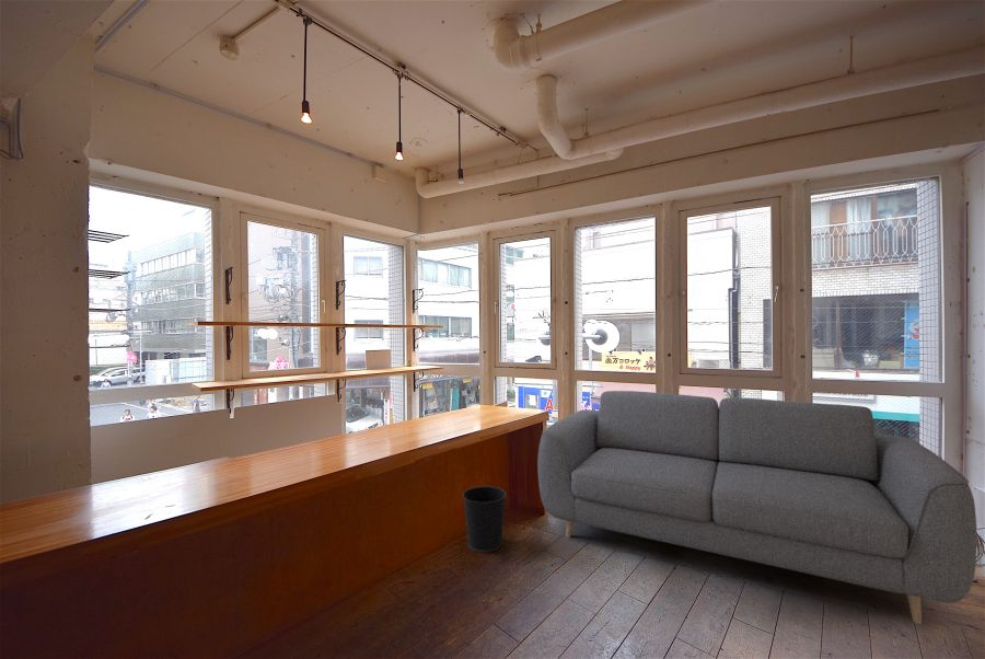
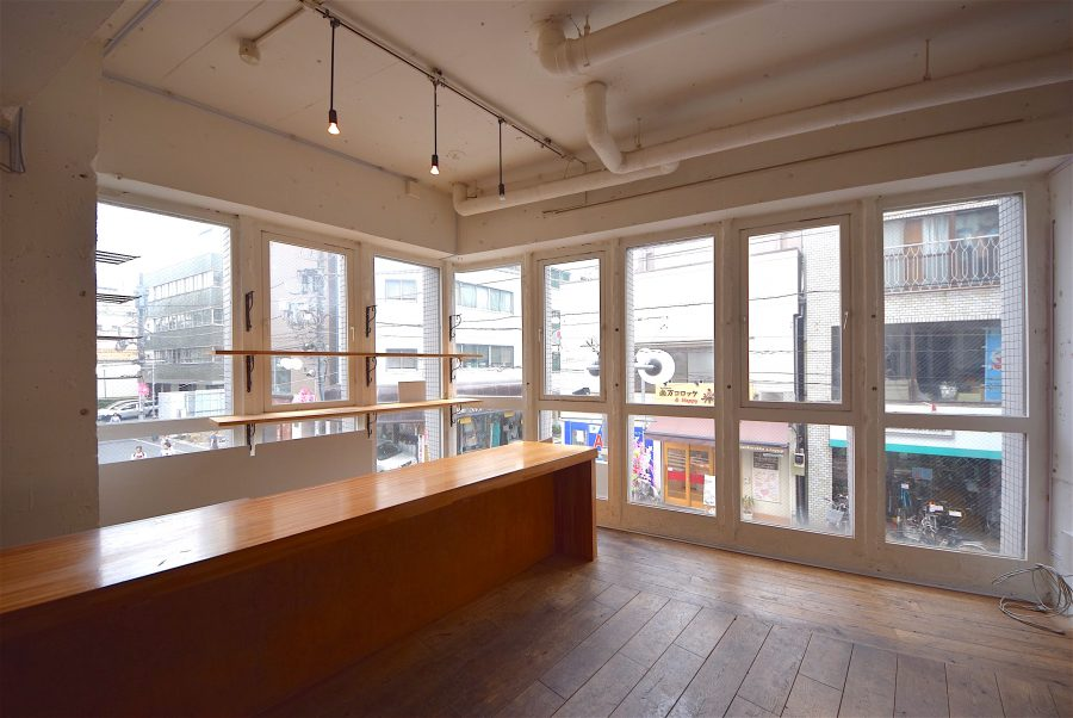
- wastebasket (484, 519)
- sofa (716, 474)
